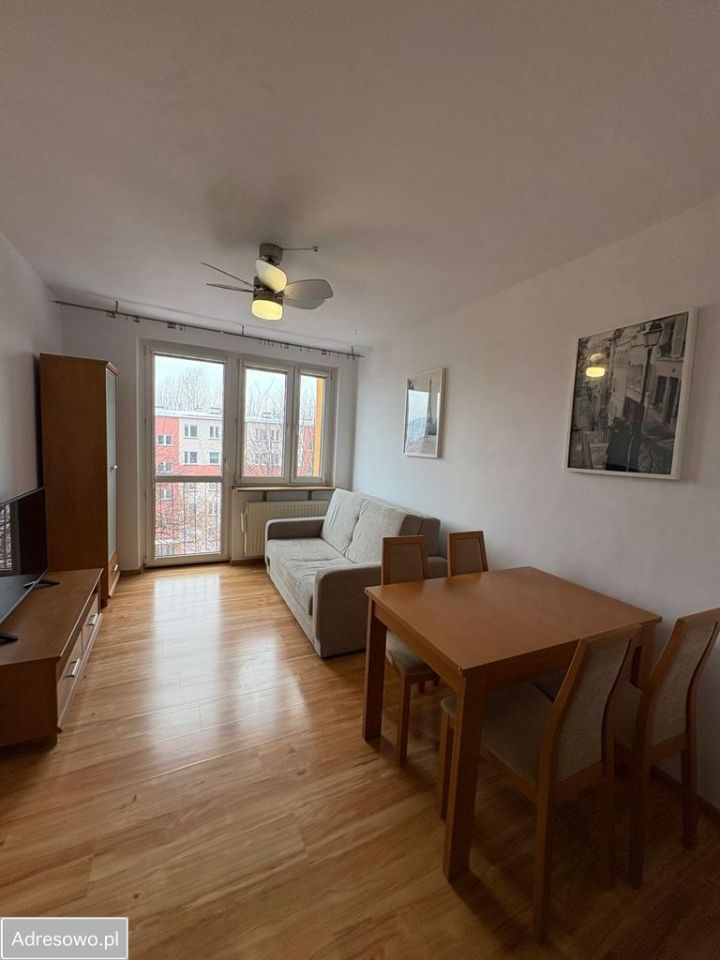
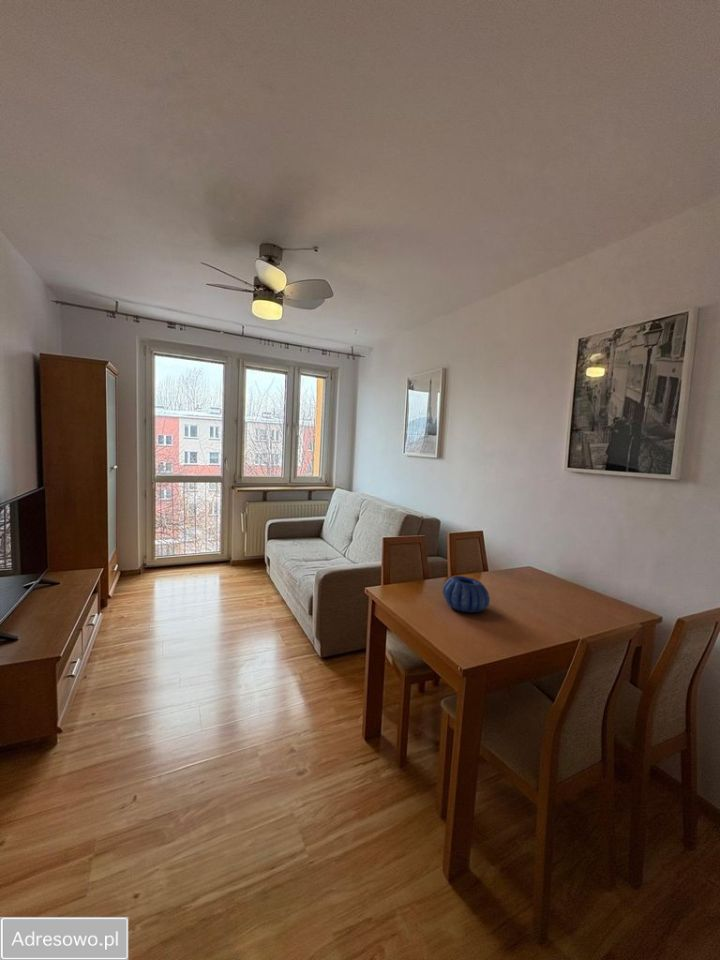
+ decorative bowl (465, 593)
